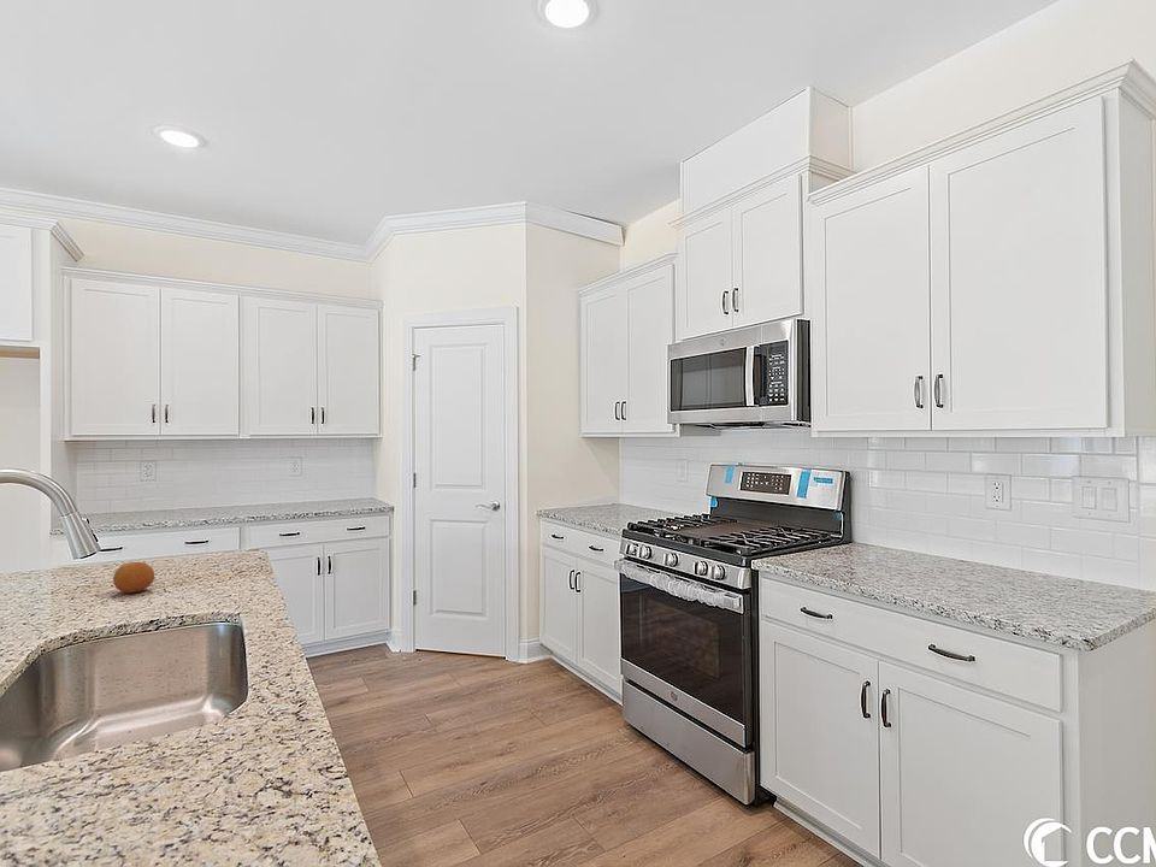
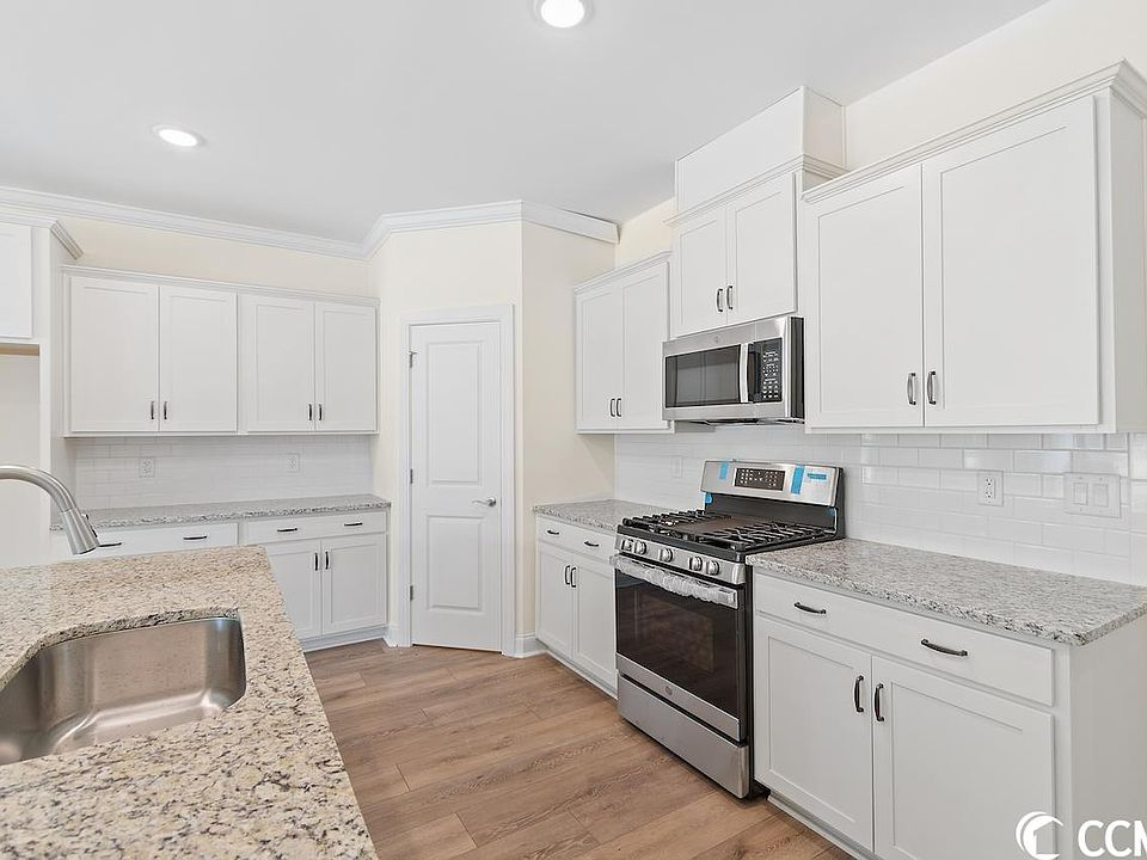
- fruit (134, 577)
